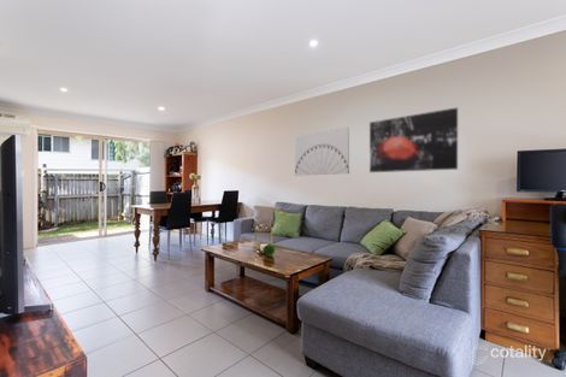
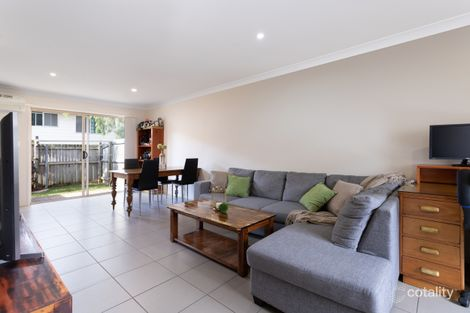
- wall art (408, 143)
- wall art (319, 153)
